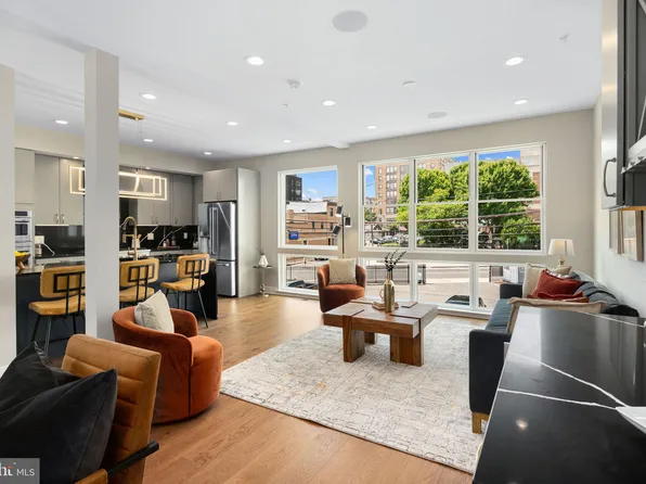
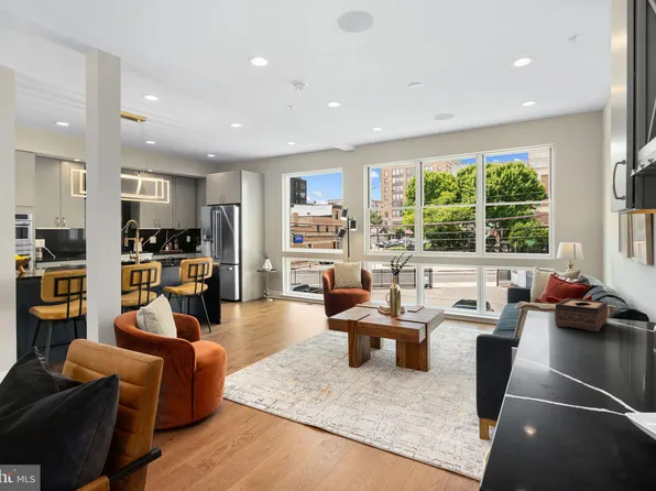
+ tissue box (581, 313)
